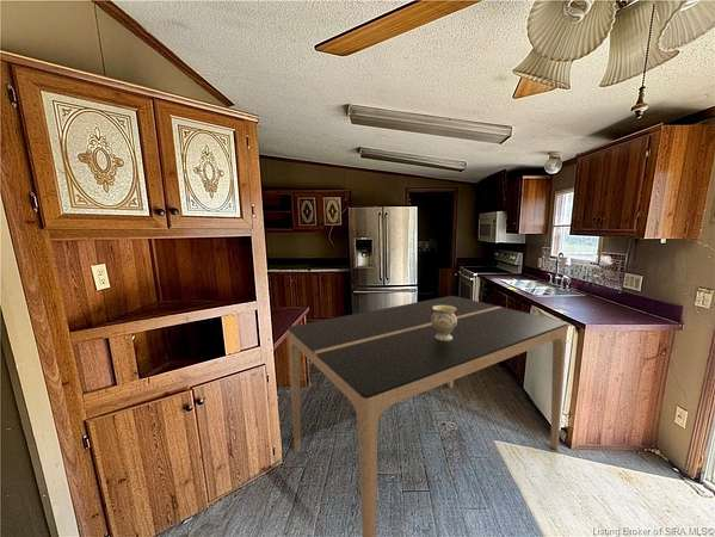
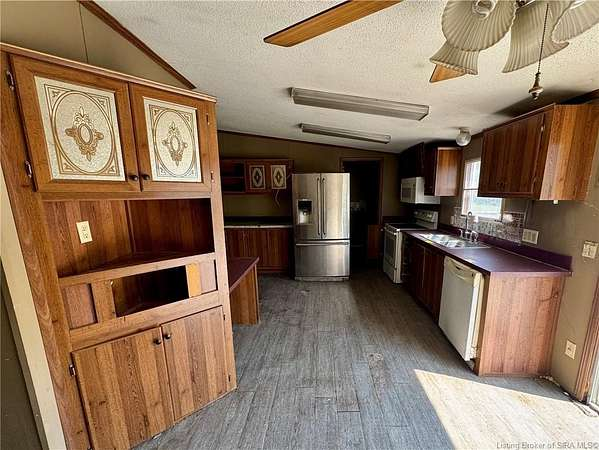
- dining table (426, 388)
- vase (443, 322)
